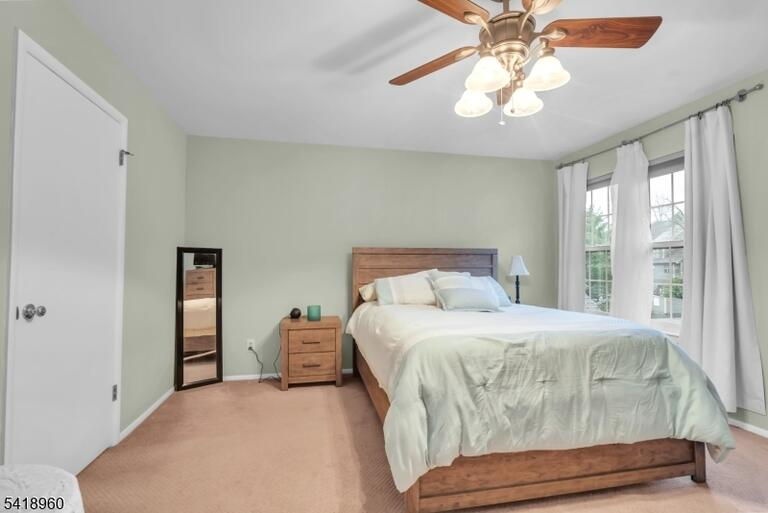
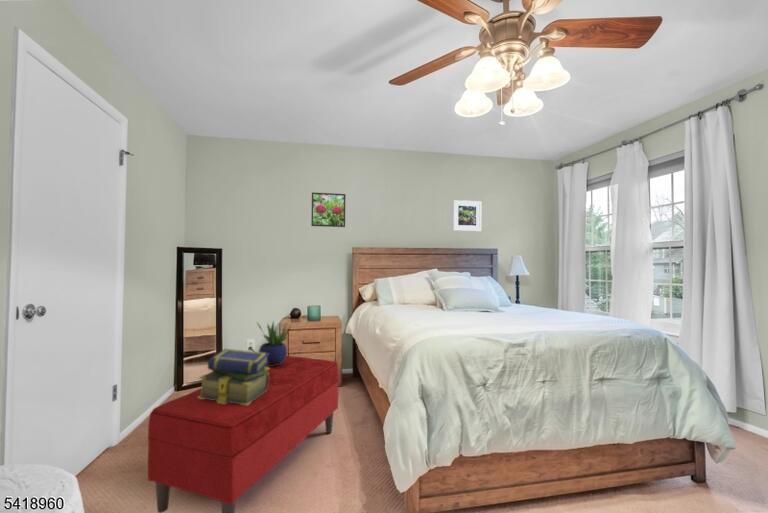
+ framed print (467, 215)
+ bench (262, 422)
+ potted plant (275, 341)
+ stack of books (238, 373)
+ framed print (328, 209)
